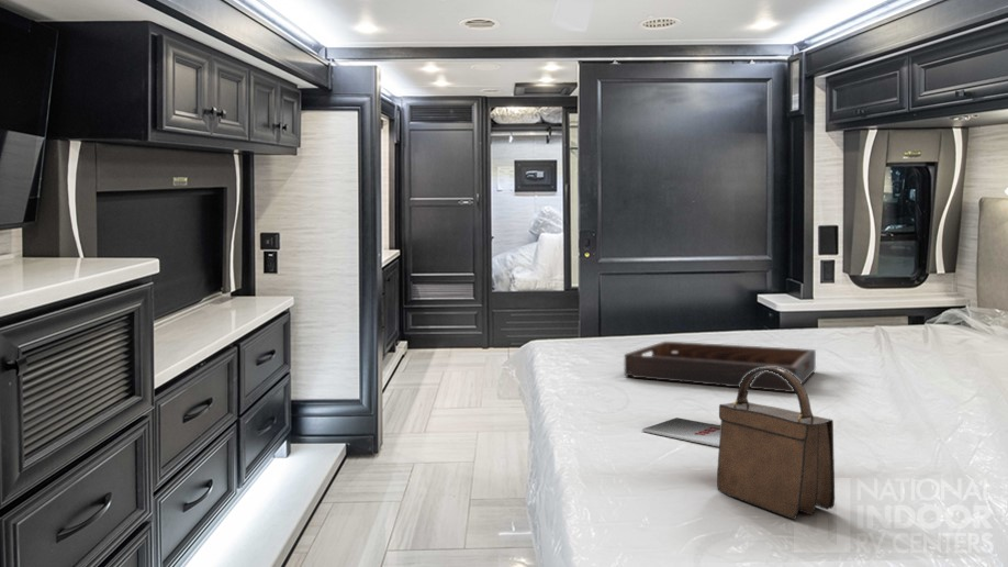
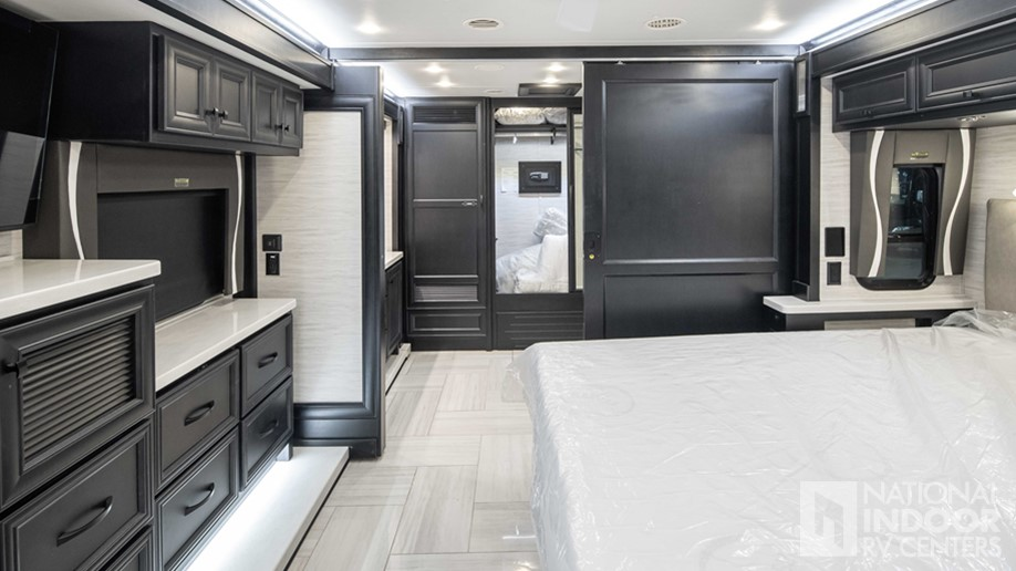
- handbag (774, 434)
- magazine (706, 433)
- serving tray (720, 363)
